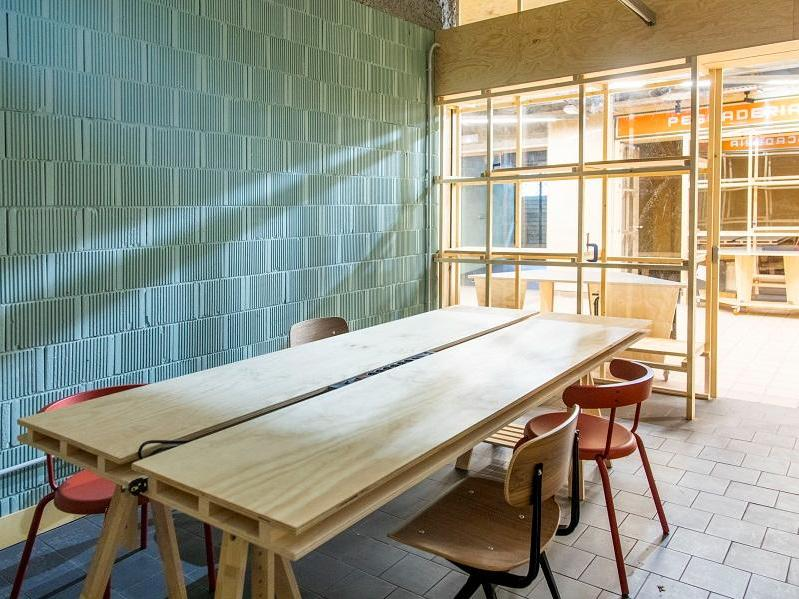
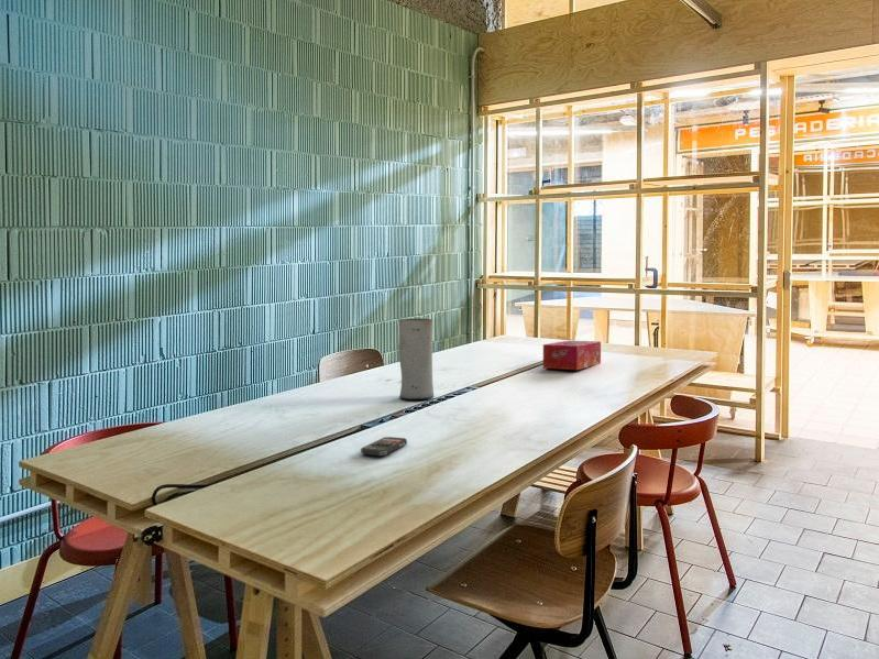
+ smartphone (384, 446)
+ tissue box (572, 354)
+ vase (417, 359)
